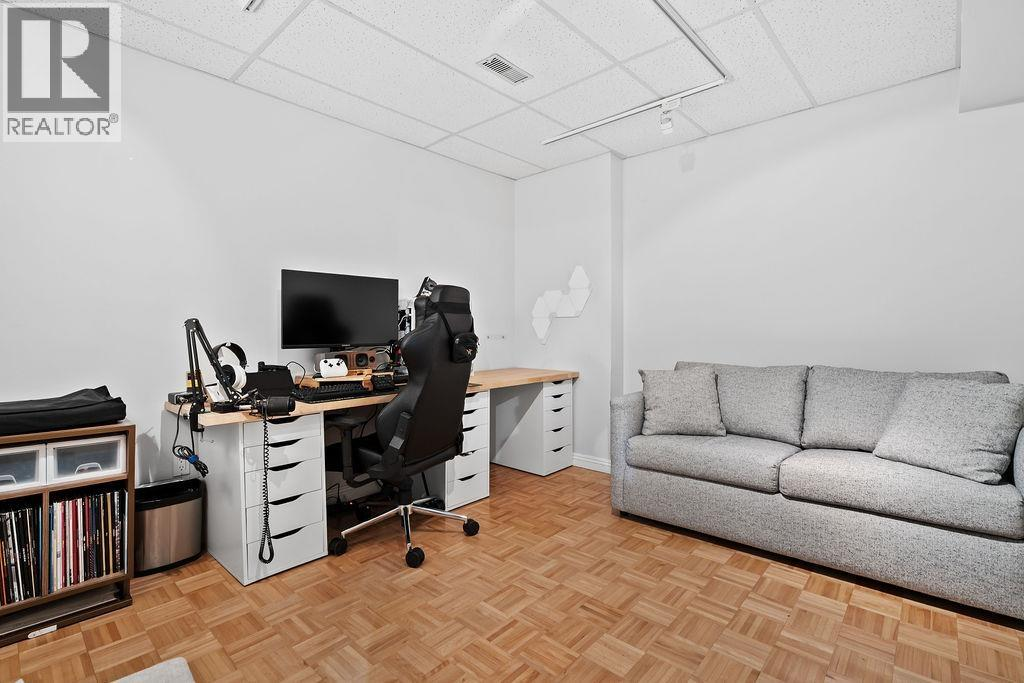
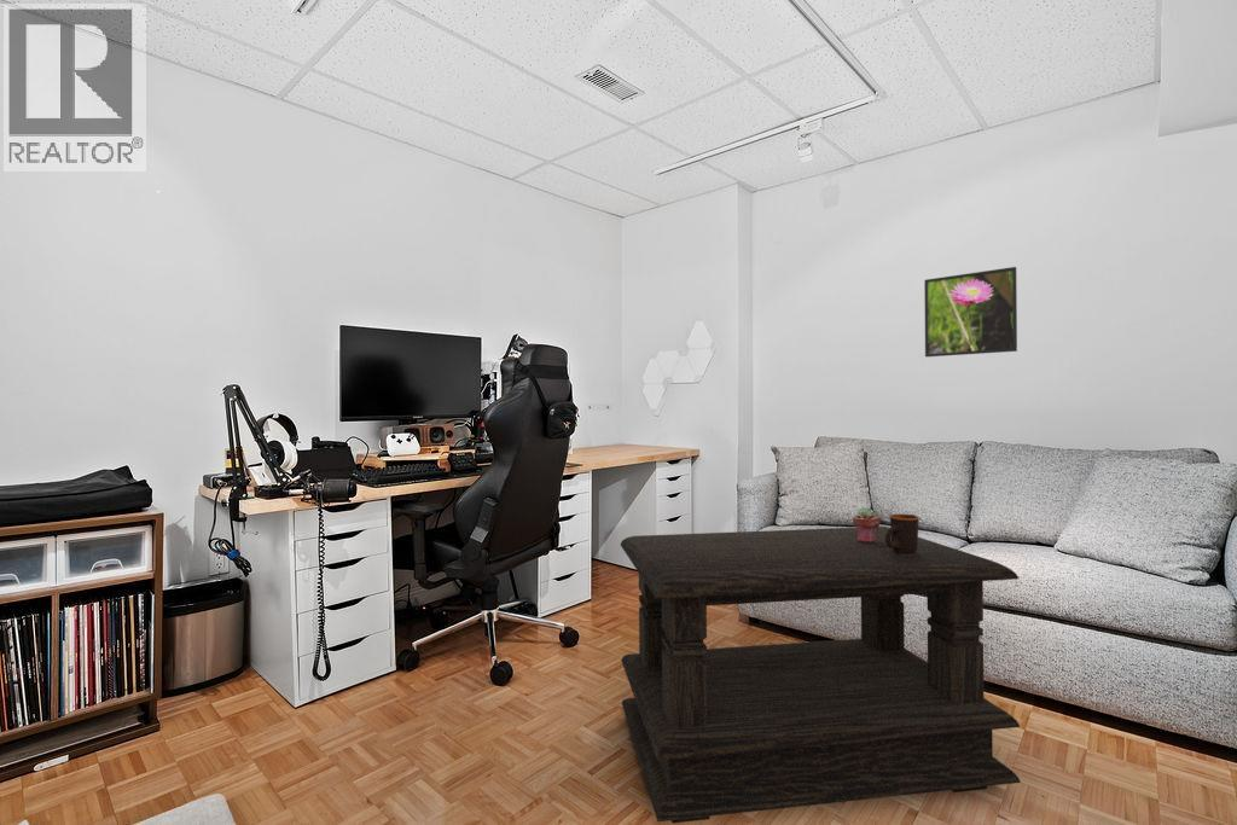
+ coffee table (795, 650)
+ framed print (969, 313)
+ potted succulent (866, 523)
+ mug (900, 534)
